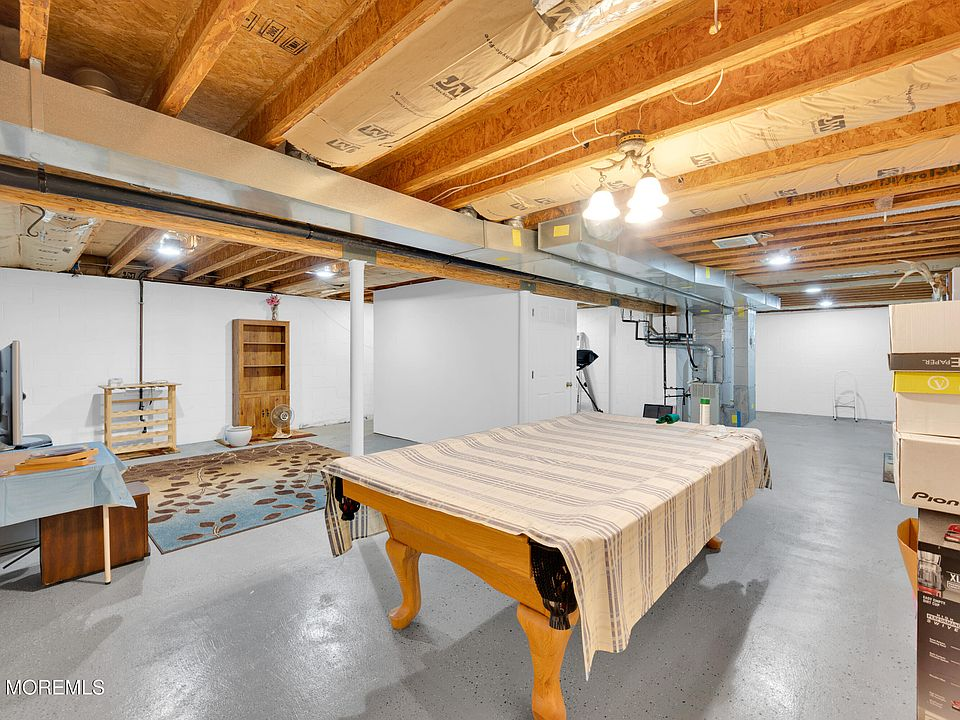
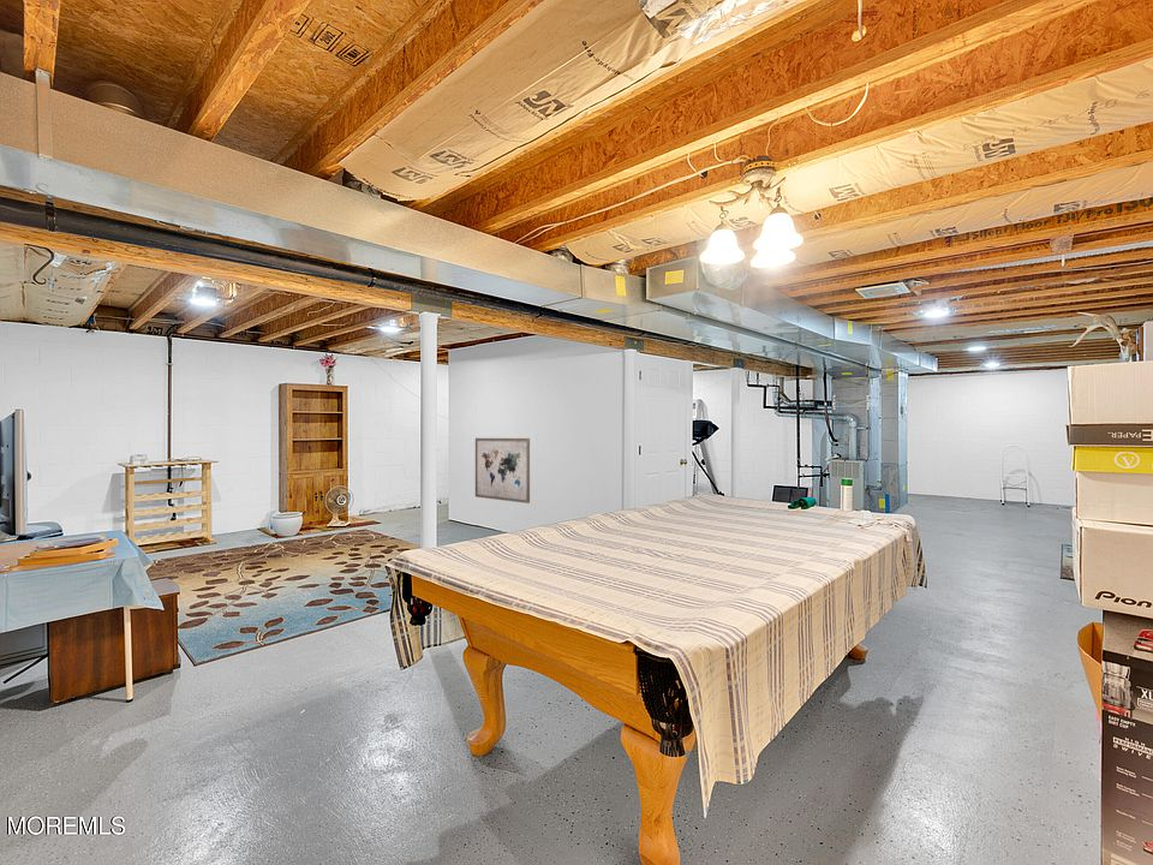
+ wall art (501, 469)
